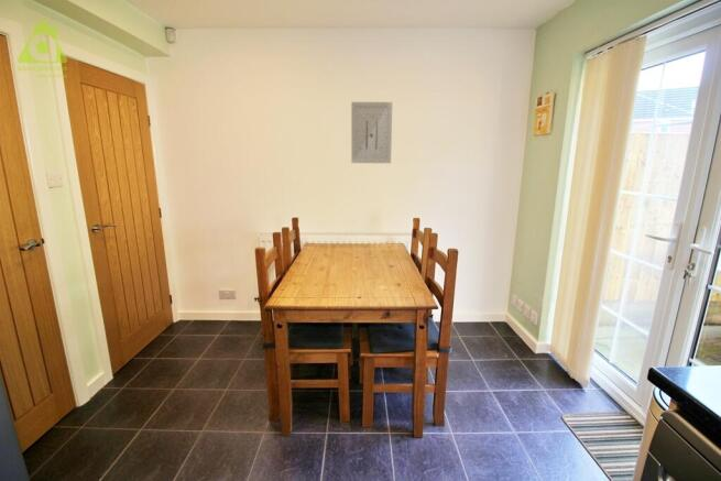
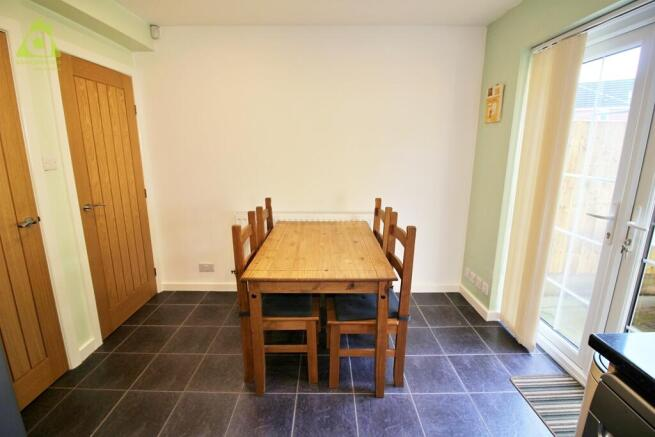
- wall art (371, 133)
